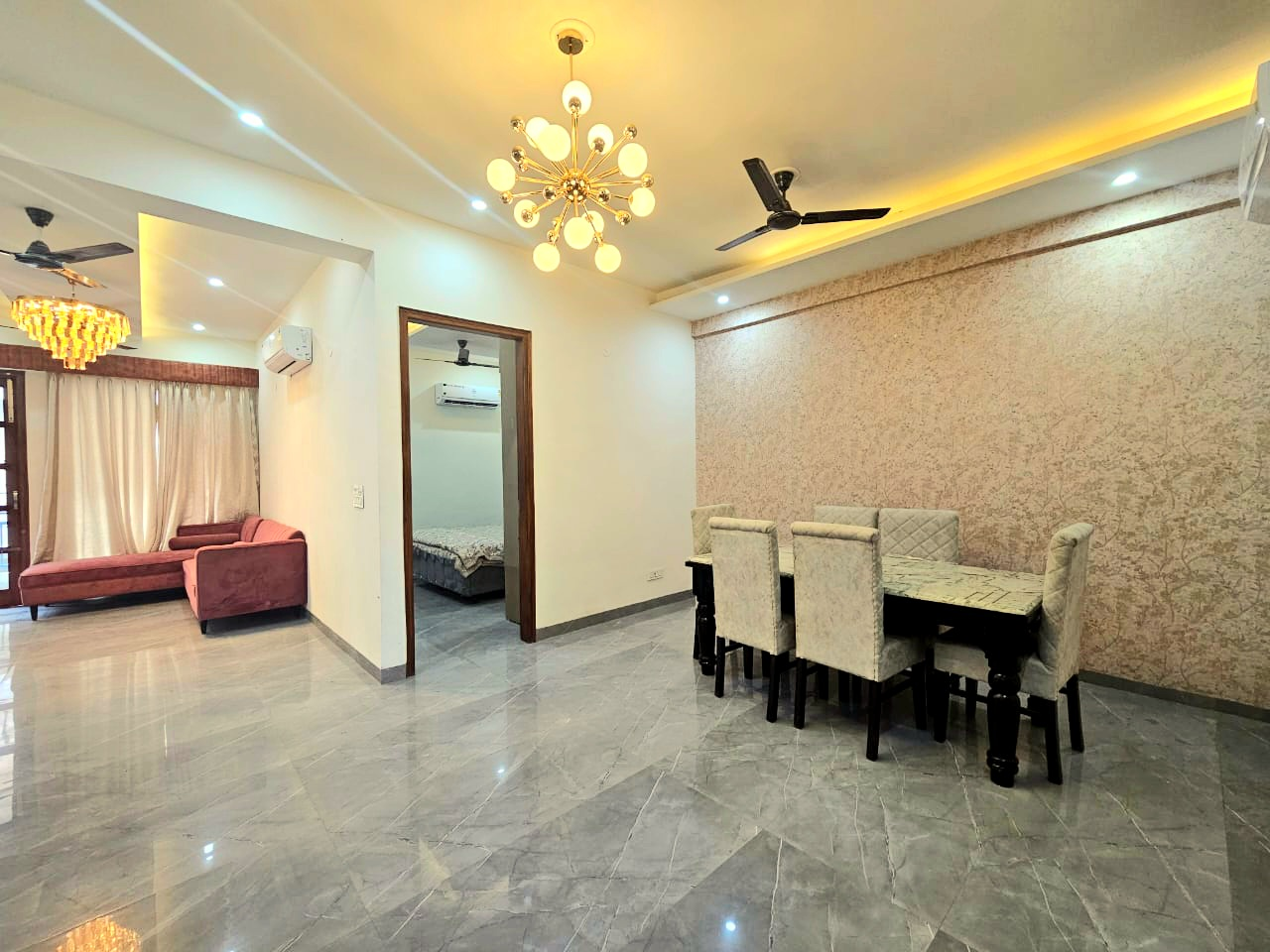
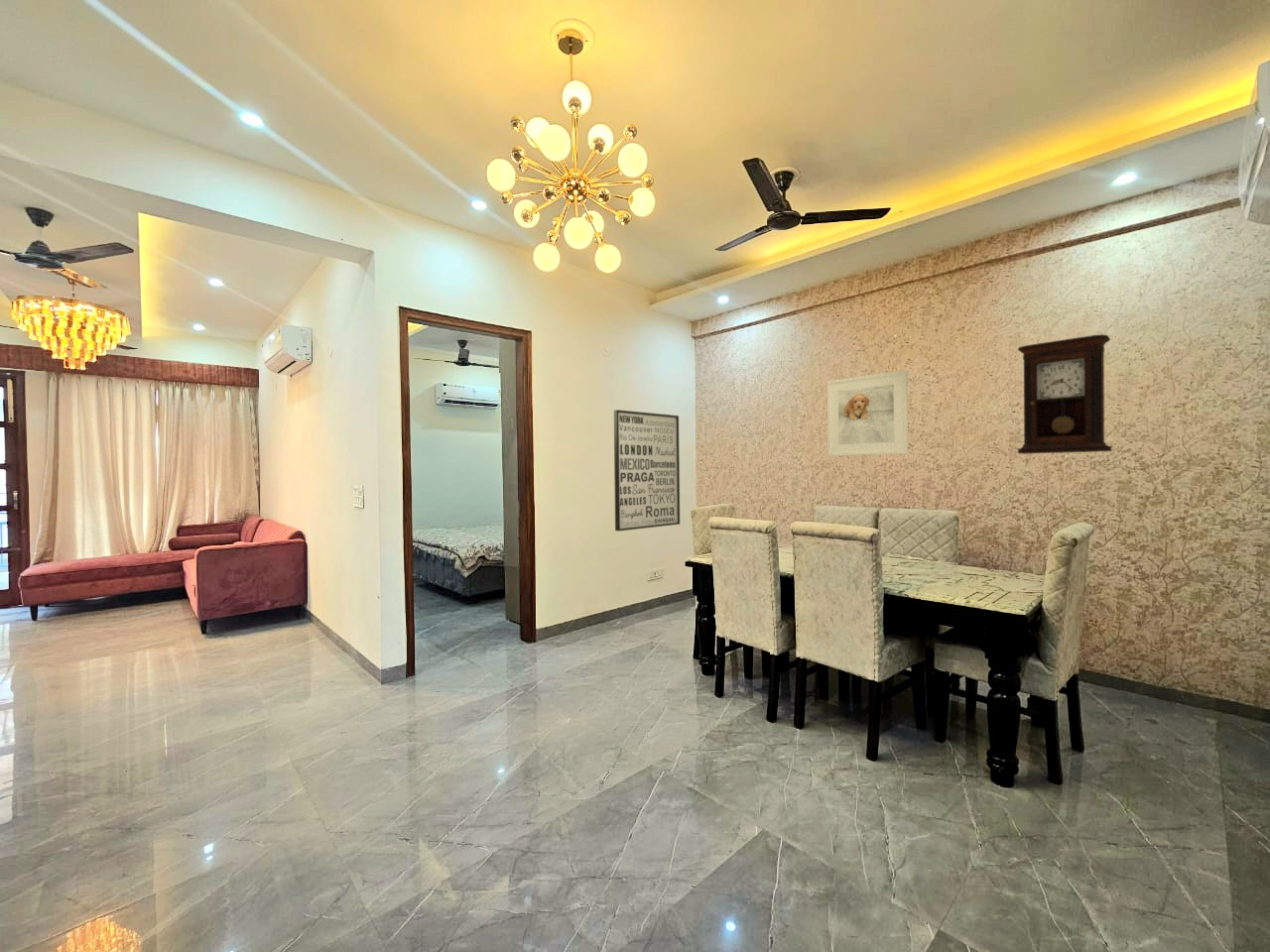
+ wall art (648, 470)
+ pendulum clock (1062, 397)
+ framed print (865, 416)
